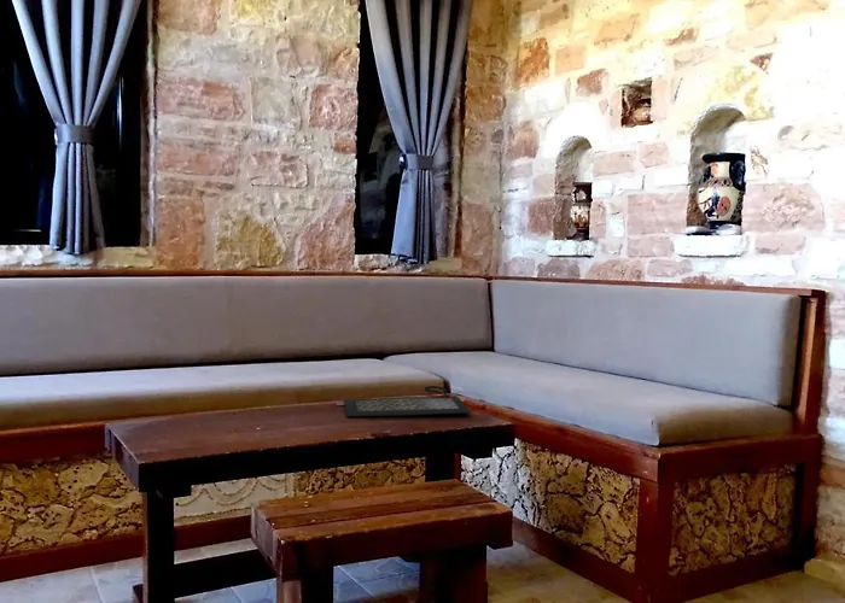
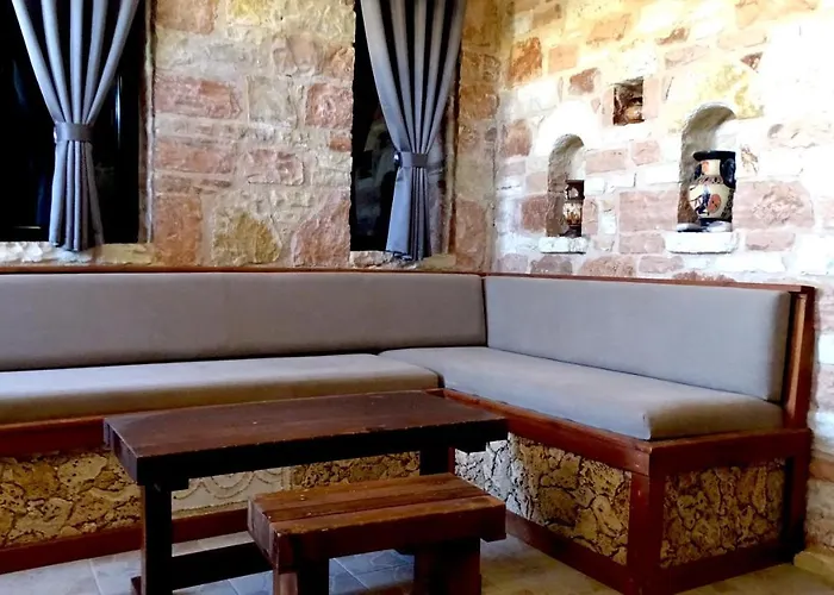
- clutch bag (410, 404)
